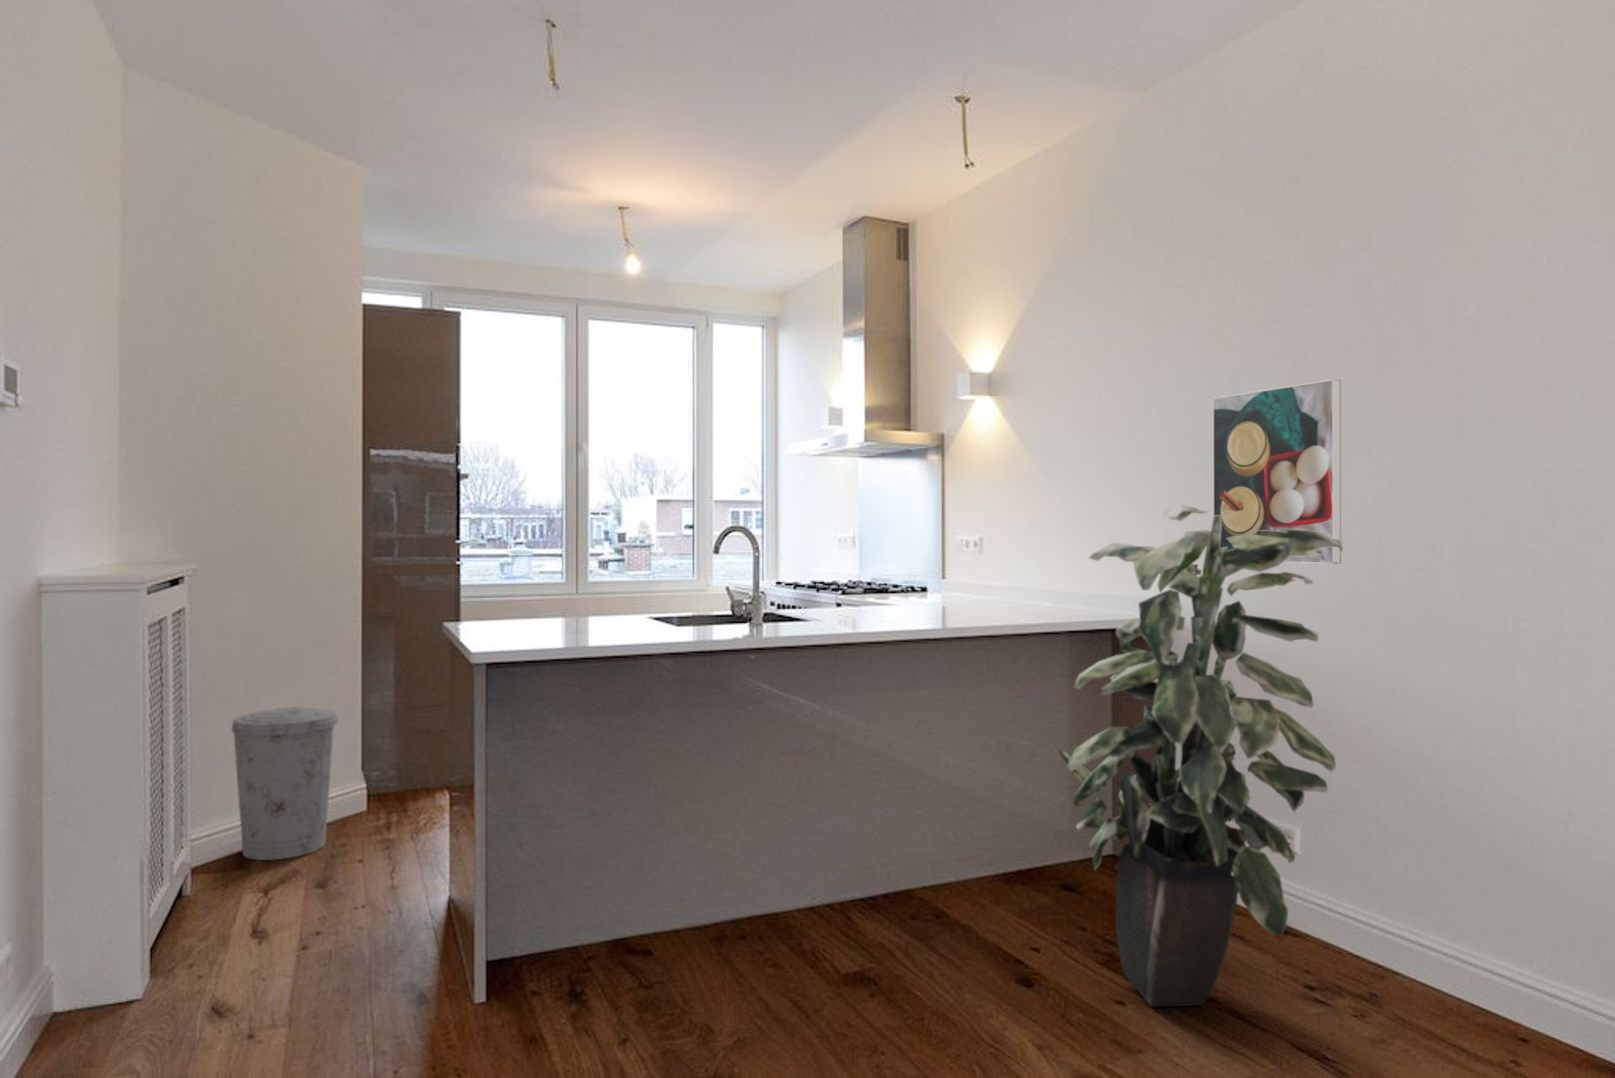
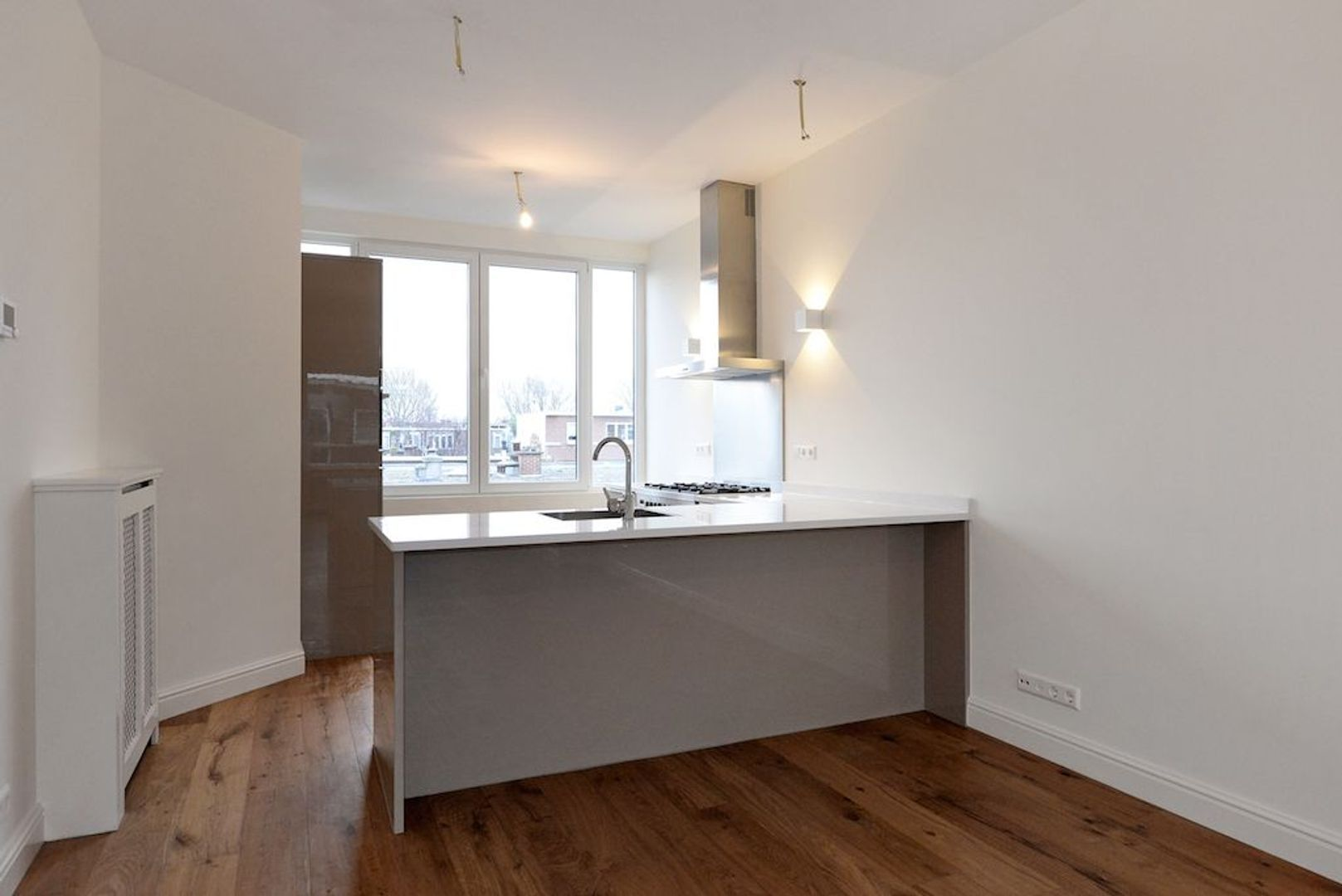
- trash can (285, 778)
- indoor plant (1194, 753)
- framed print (1272, 475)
